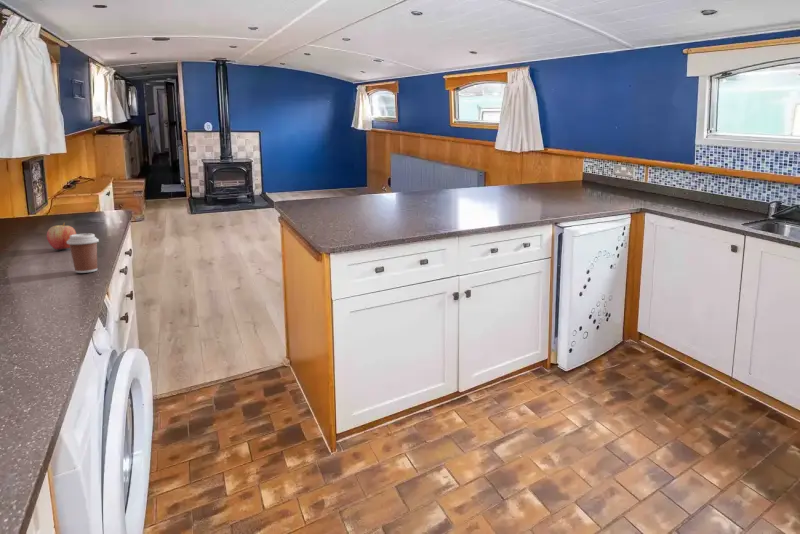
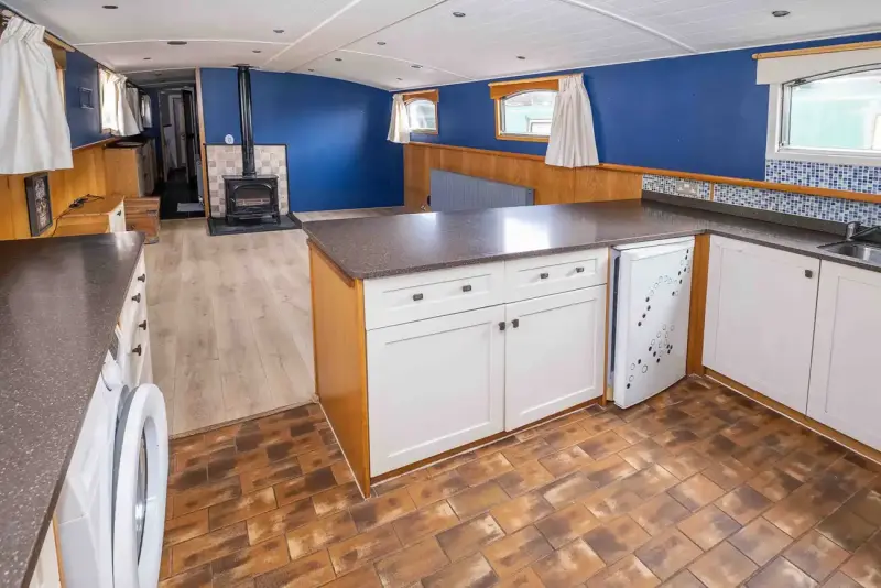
- coffee cup (84, 253)
- apple (61, 236)
